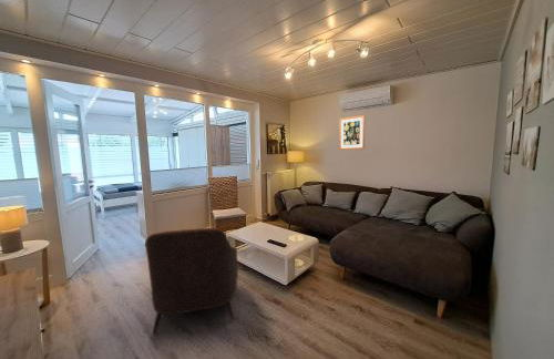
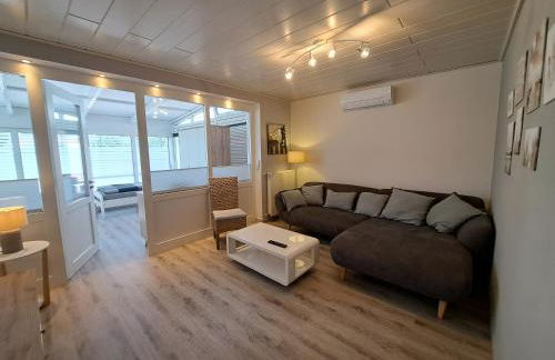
- wall art (351, 133)
- armchair (195, 264)
